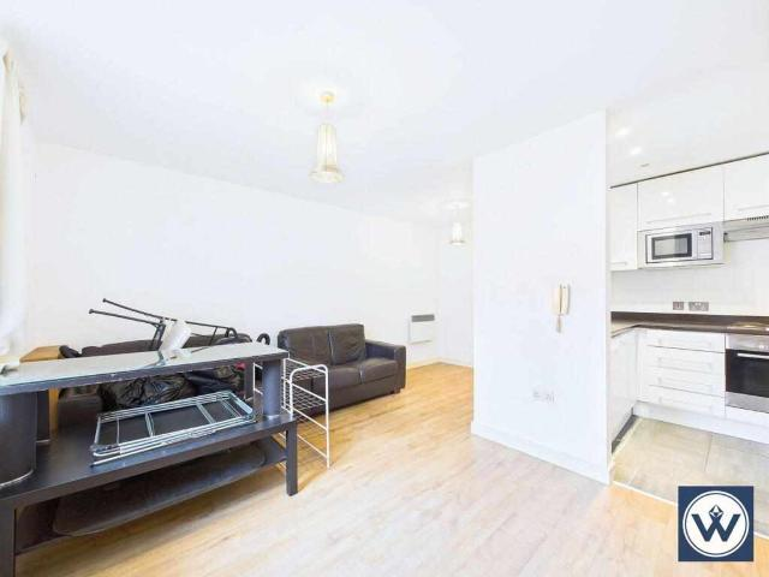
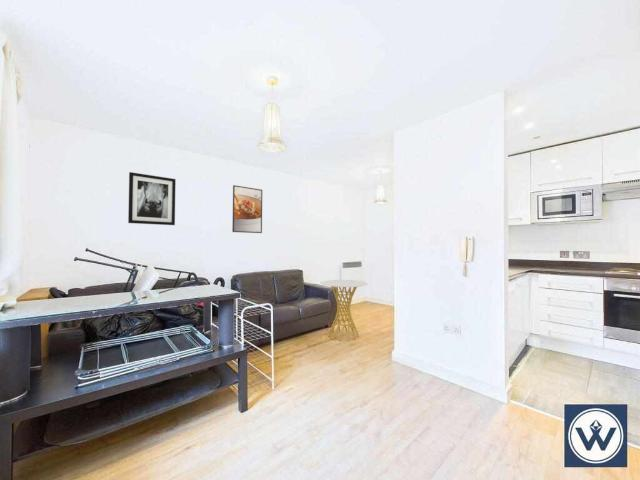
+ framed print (248, 210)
+ side table (343, 309)
+ wall art (153, 200)
